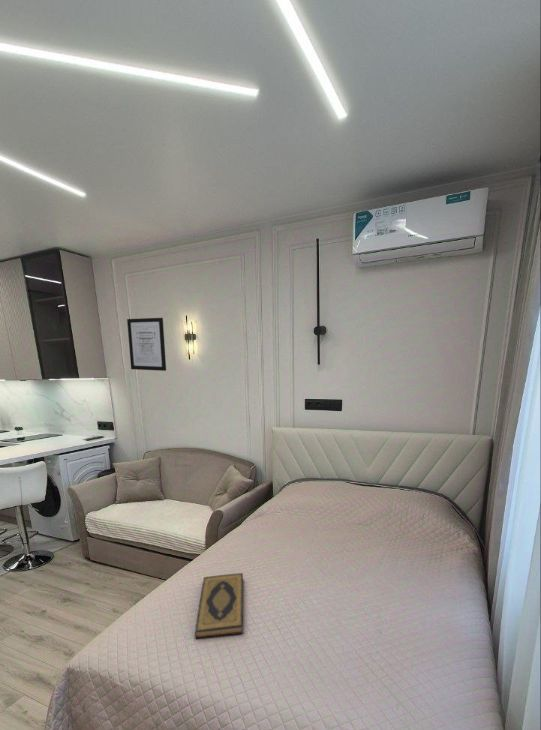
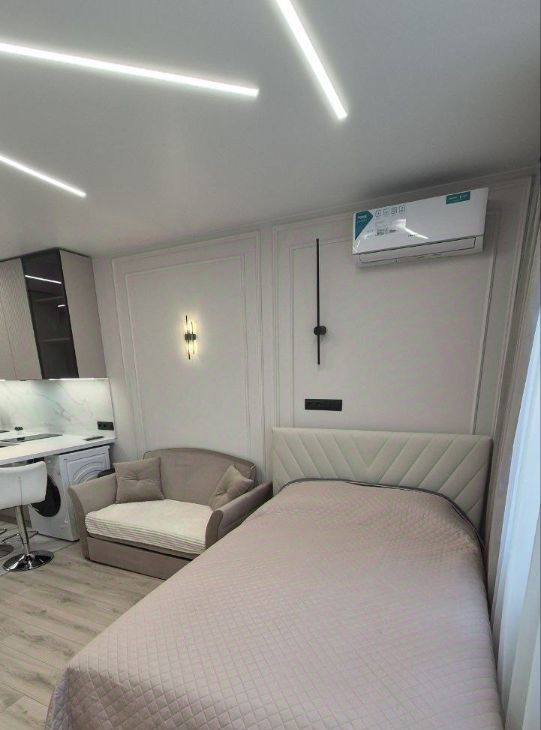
- wall art (146, 344)
- hardback book (221, 602)
